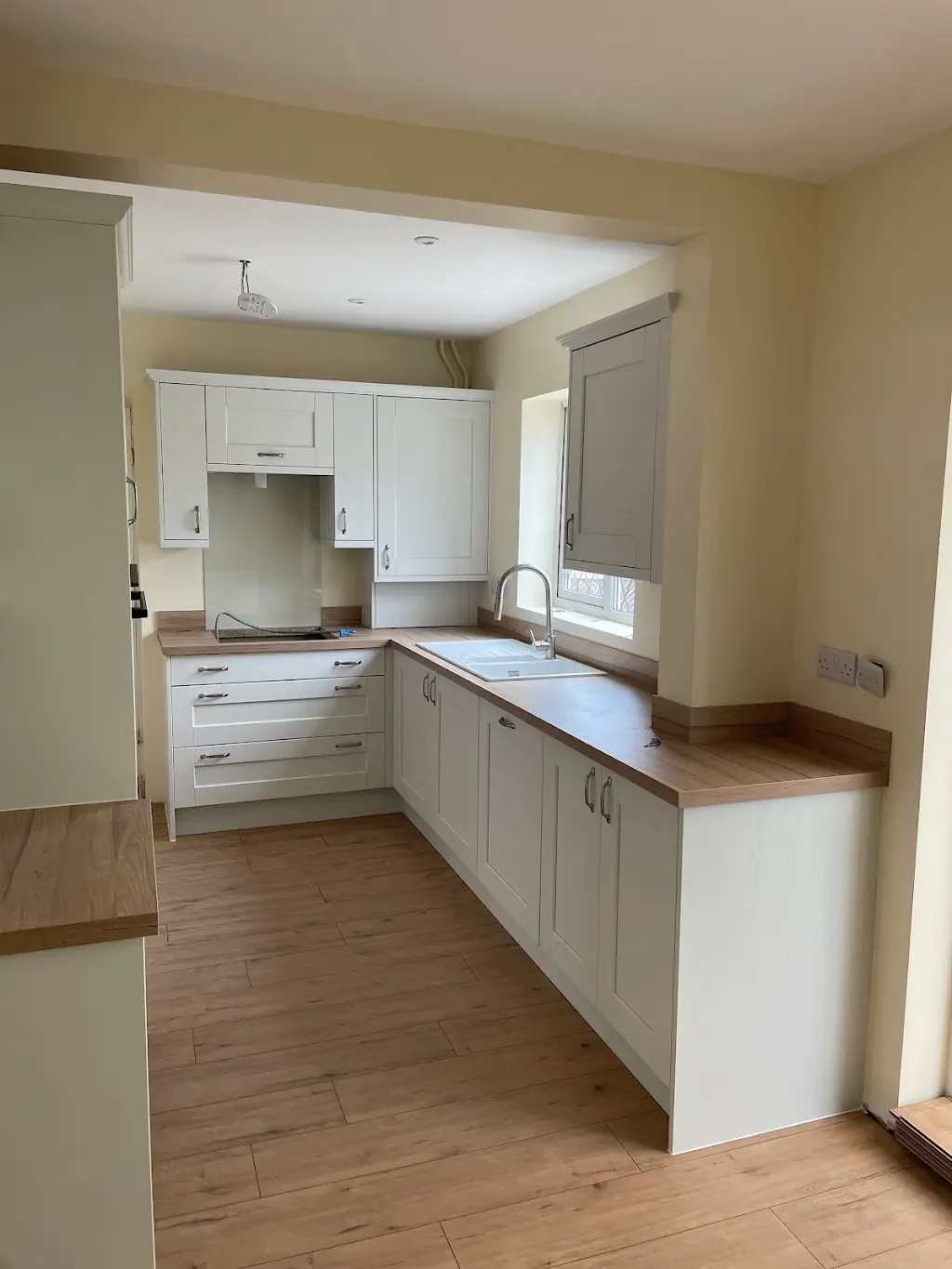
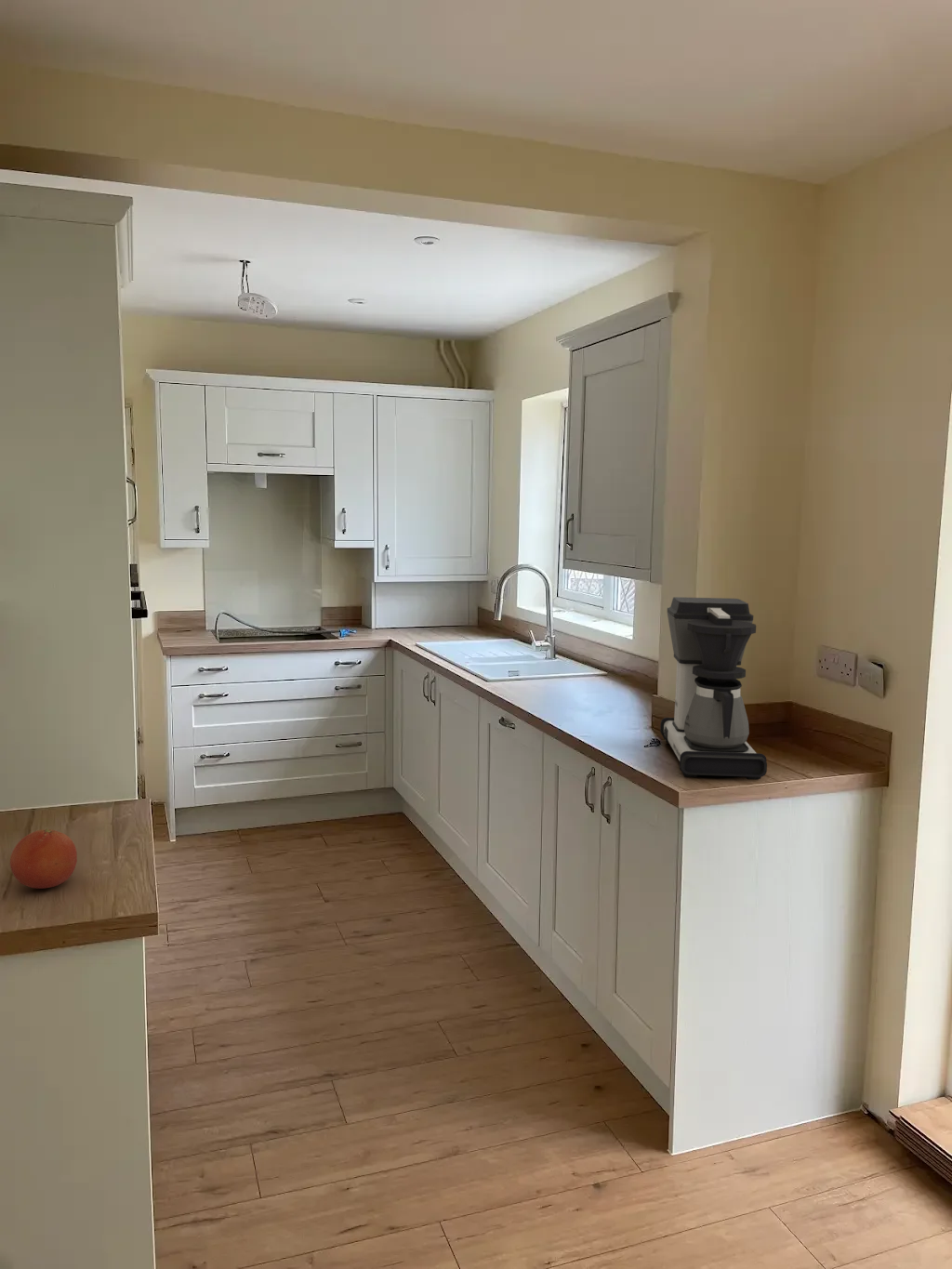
+ coffee maker (712, 682)
+ fruit (44, 857)
